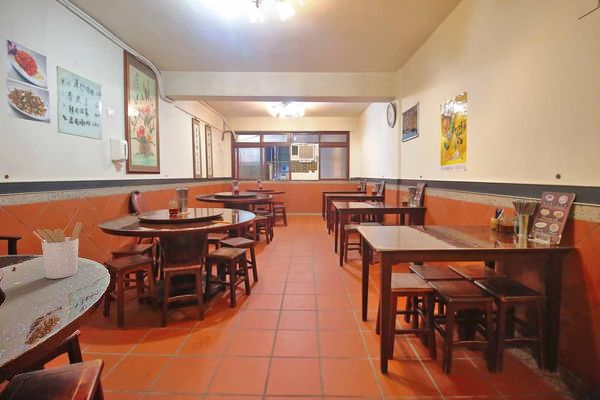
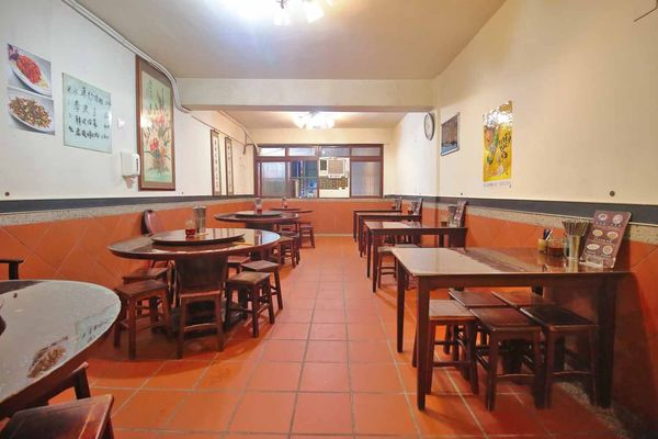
- utensil holder (58, 250)
